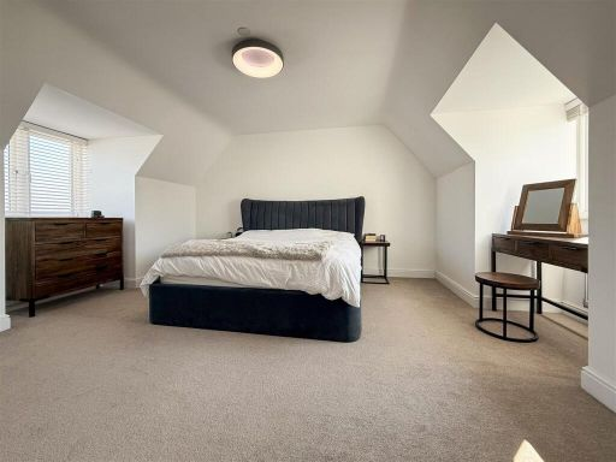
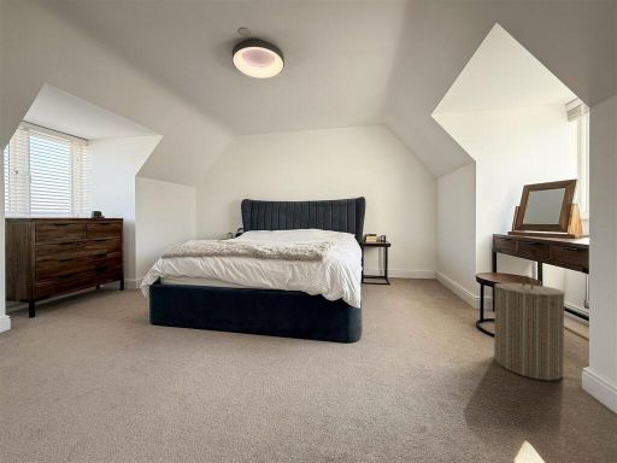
+ laundry hamper (527, 321)
